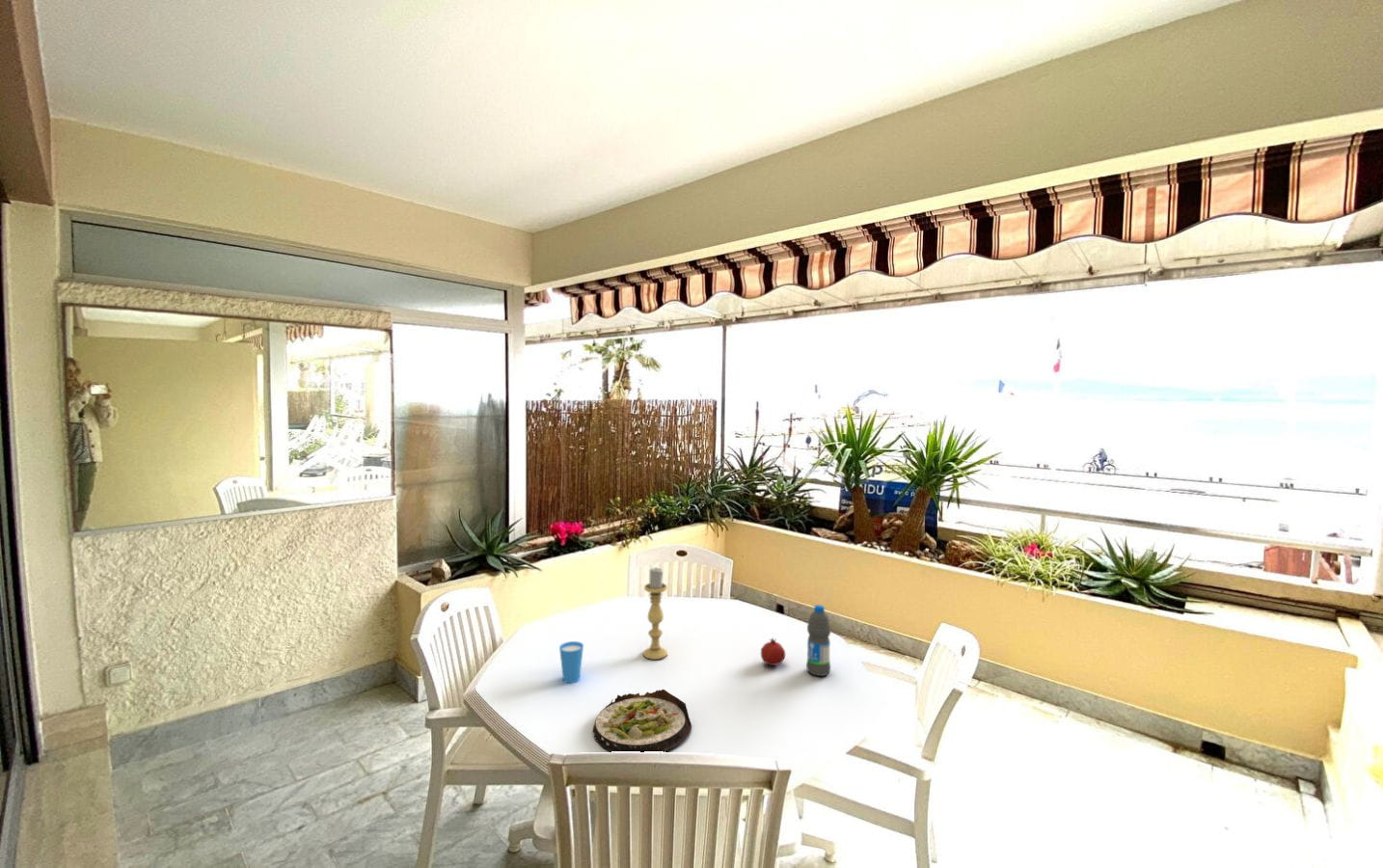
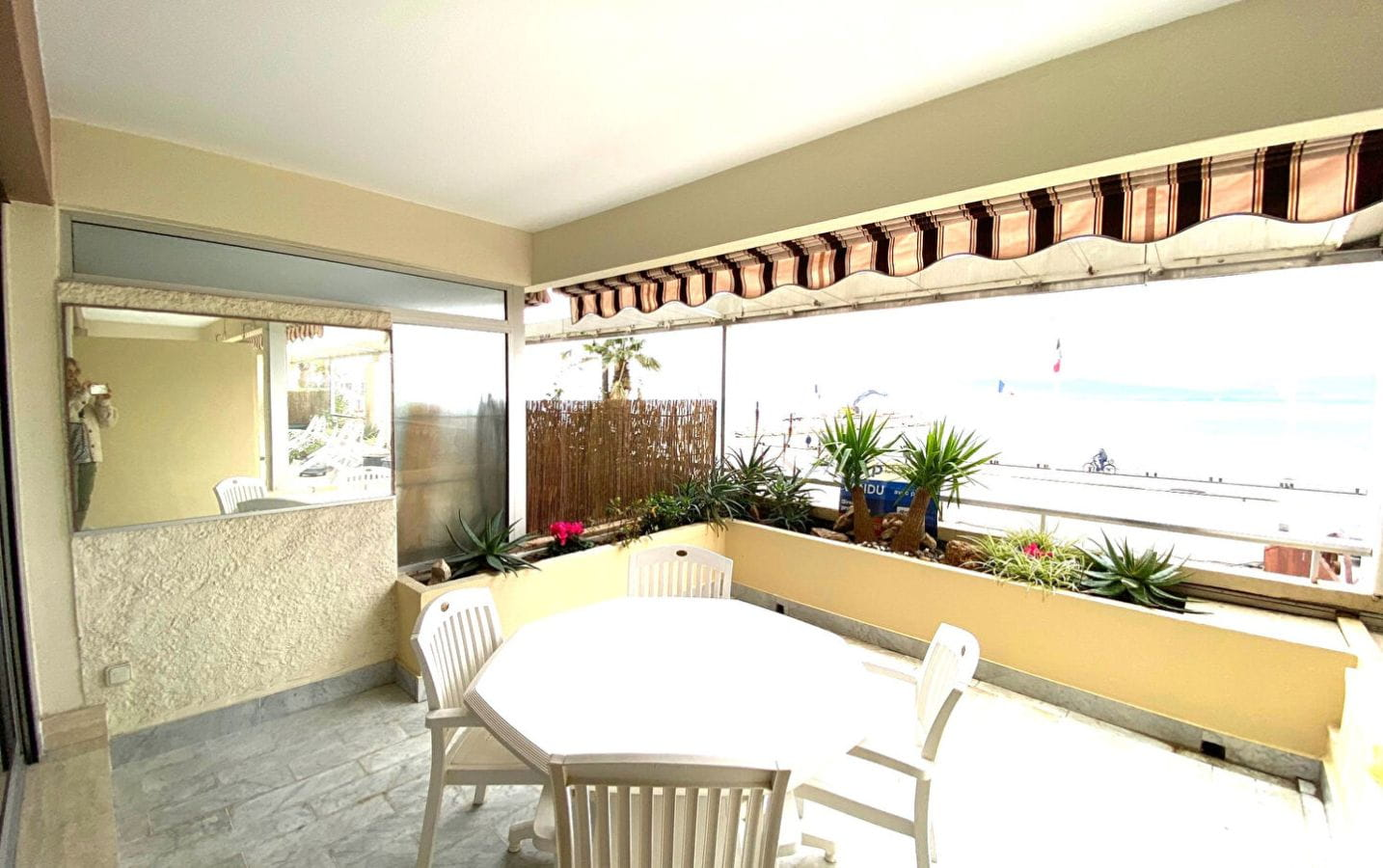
- candle holder (655, 610)
- salad plate (639, 719)
- water bottle (819, 638)
- cup (571, 663)
- fruit (773, 651)
